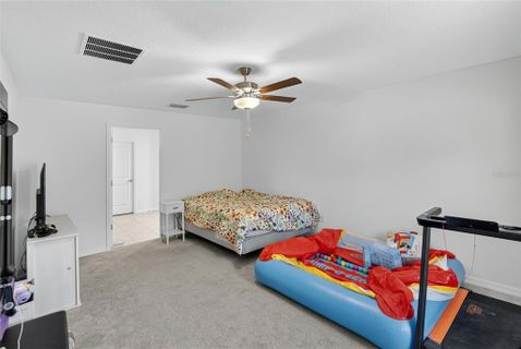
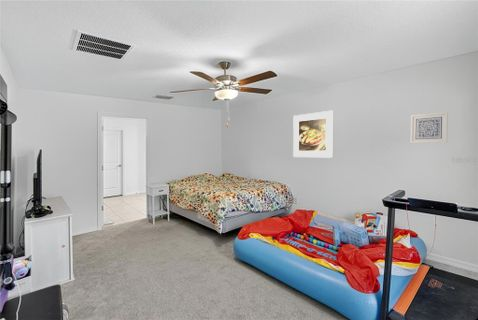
+ wall art (428, 128)
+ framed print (312, 135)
